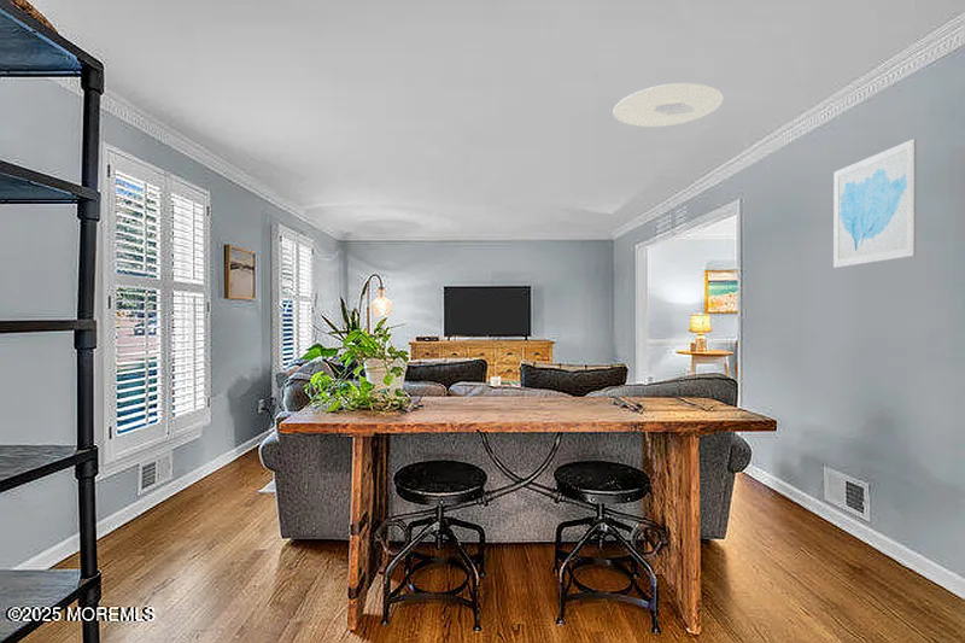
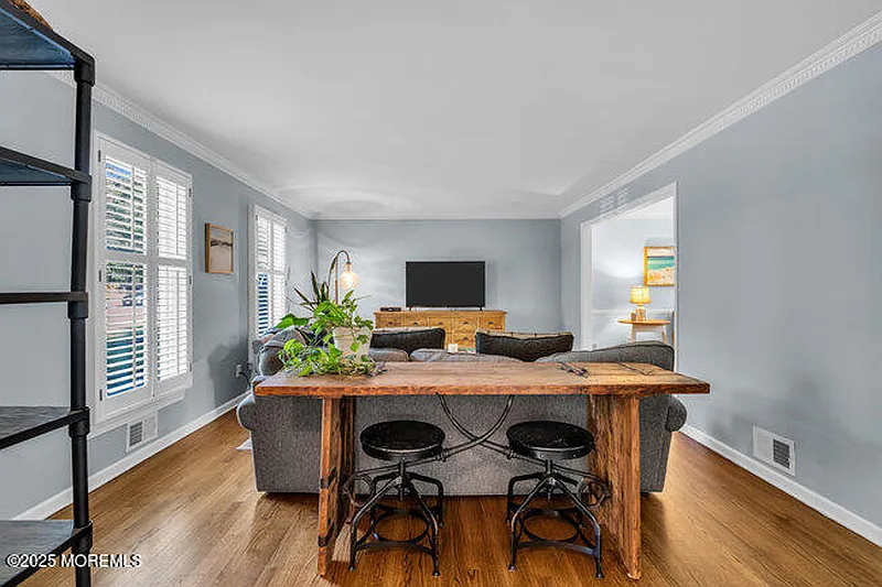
- ceiling light (666, 101)
- wall art (870, 209)
